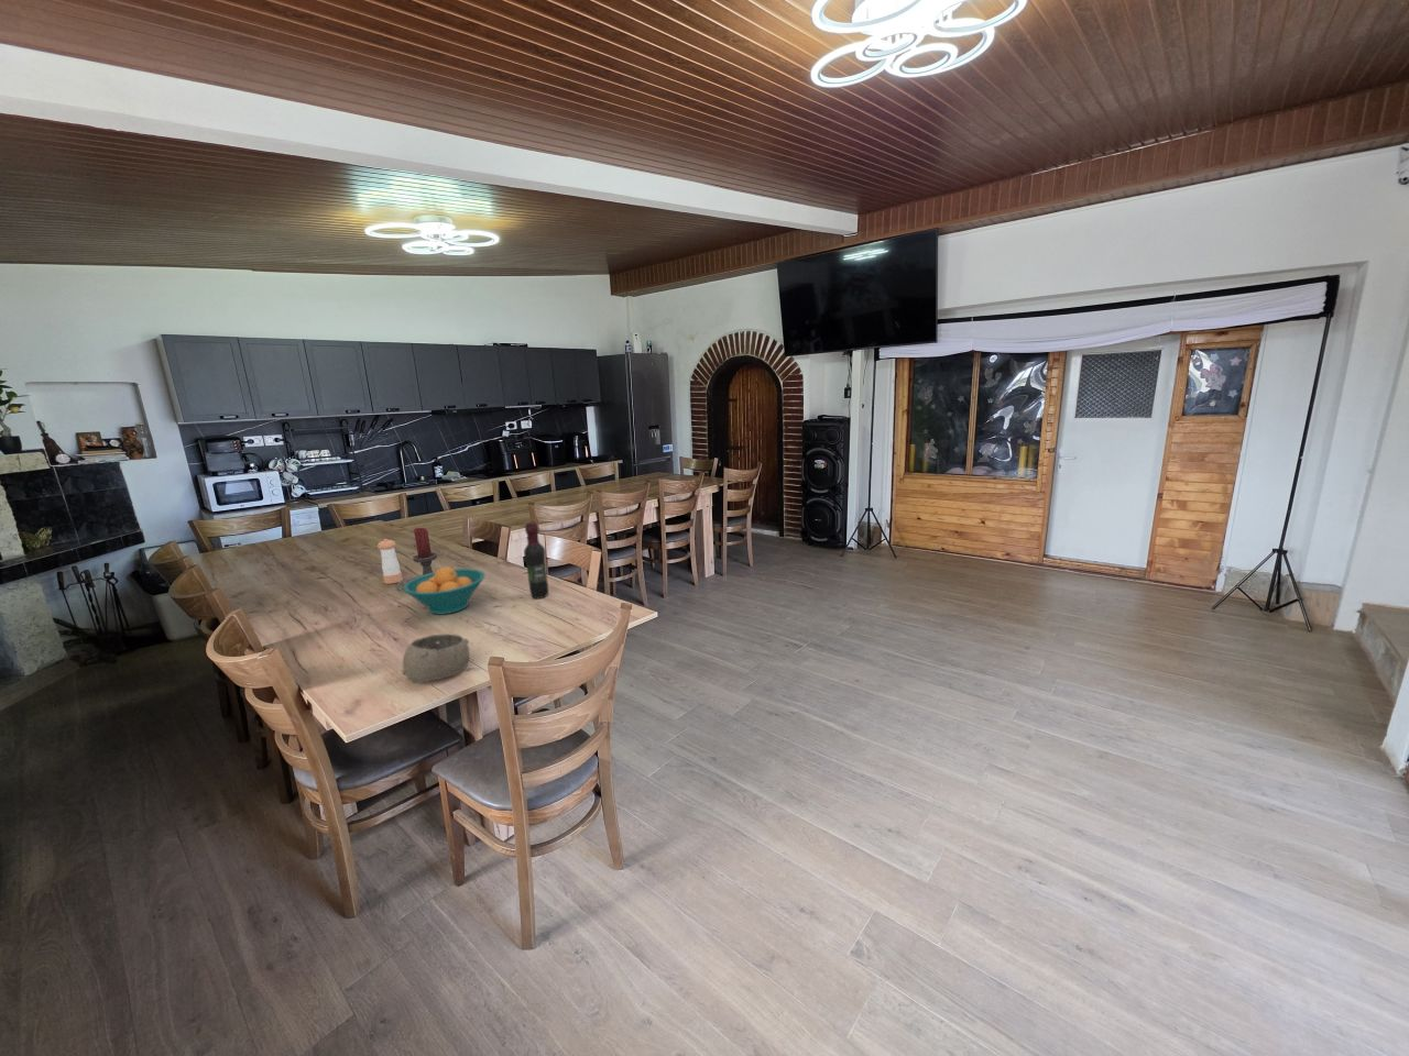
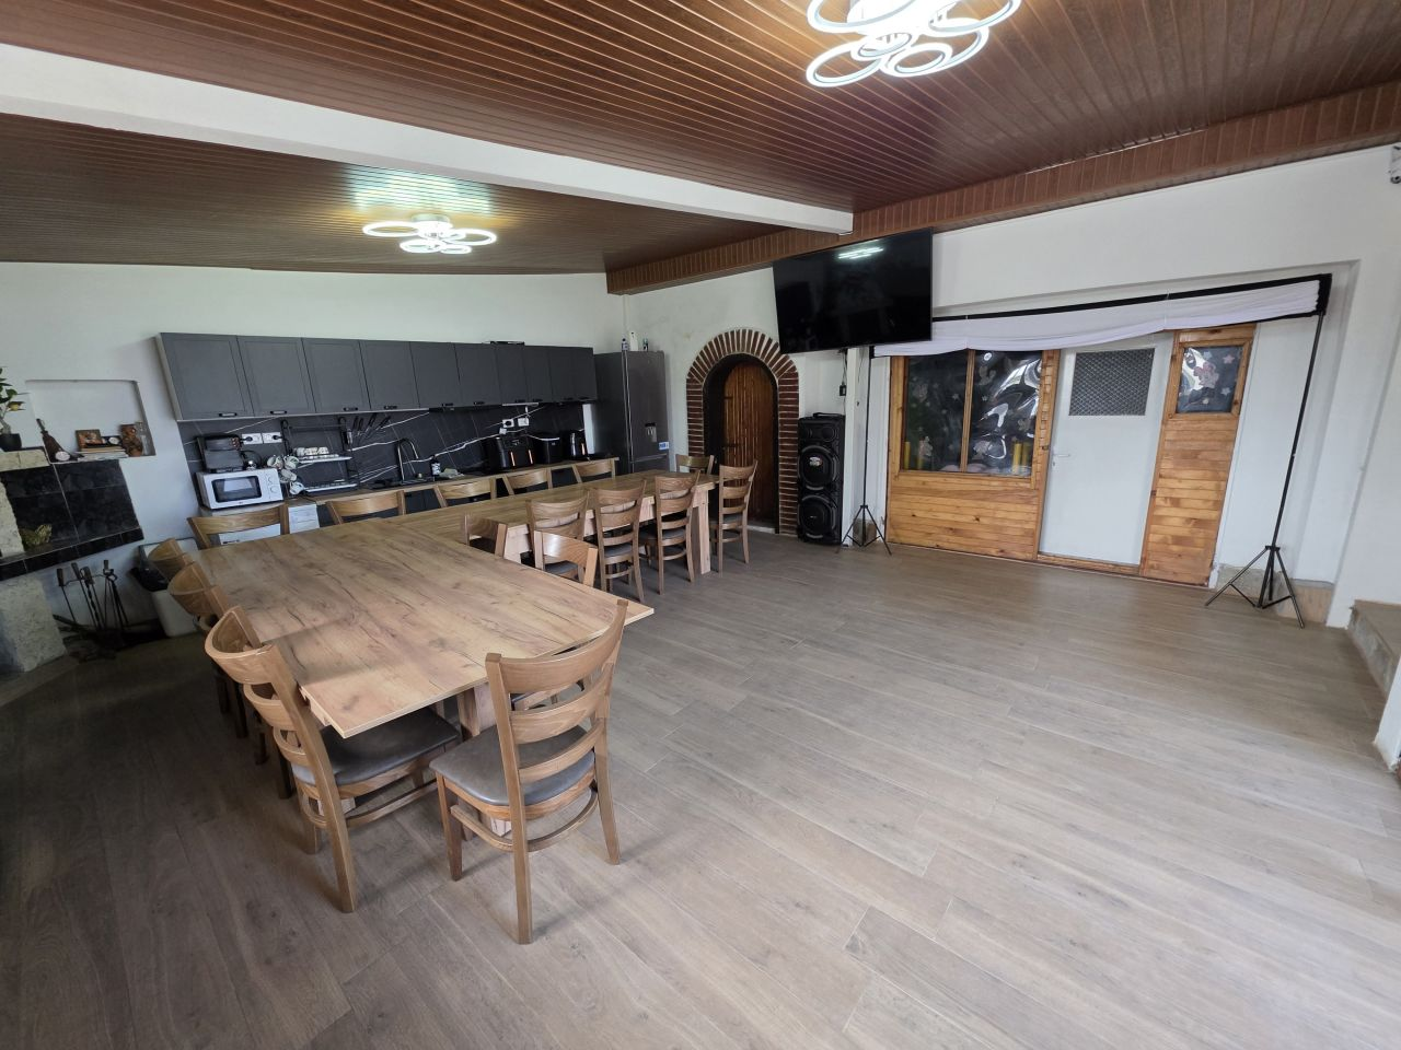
- wine bottle (535, 560)
- pepper shaker (388, 560)
- candle holder (418, 558)
- fruit bowl (446, 588)
- bowl (436, 654)
